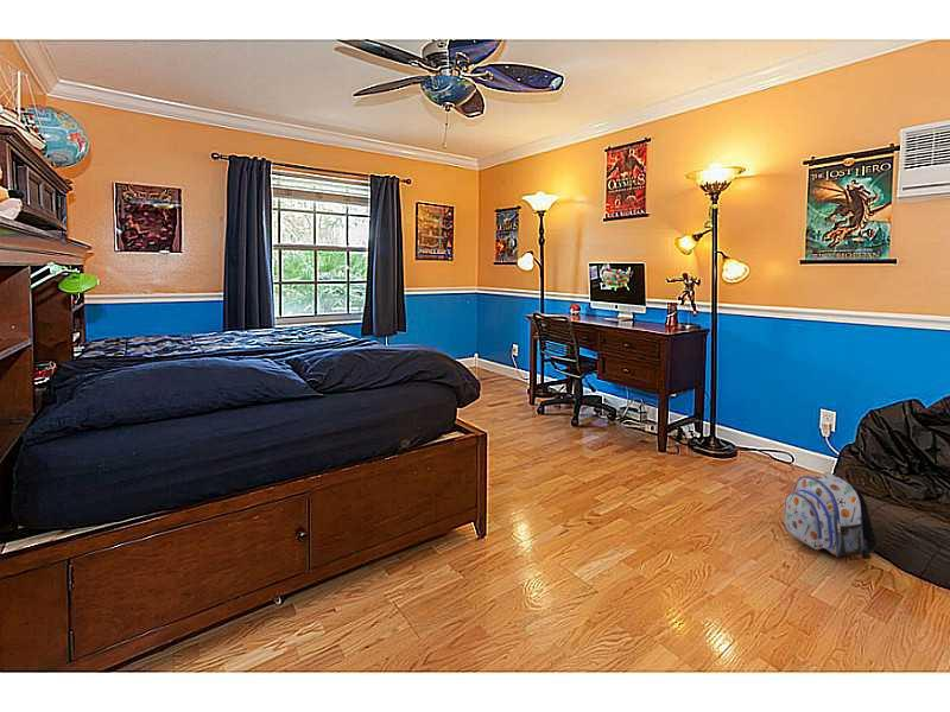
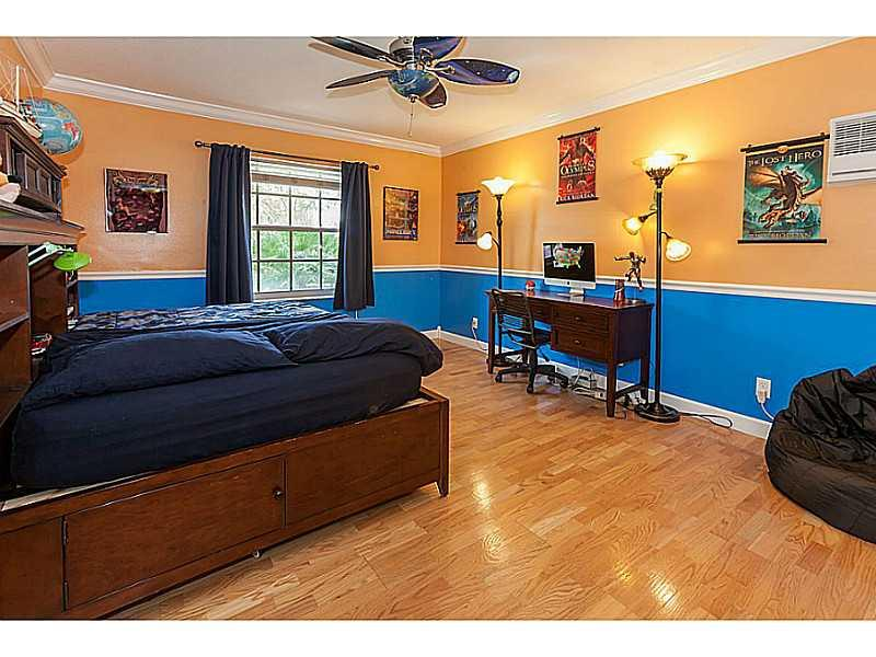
- backpack (823, 510)
